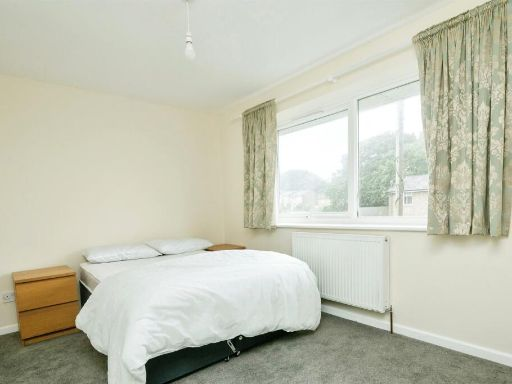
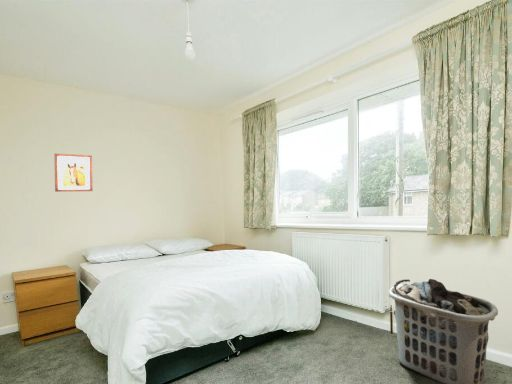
+ wall art (74, 173)
+ clothes hamper (438, 326)
